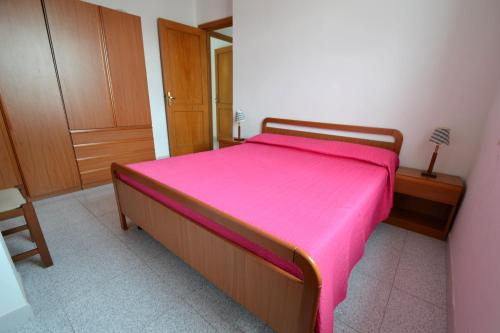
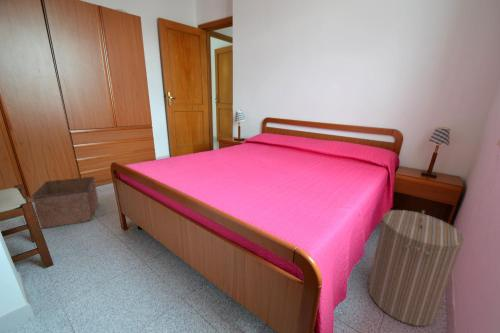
+ storage bin (68, 200)
+ laundry hamper (410, 258)
